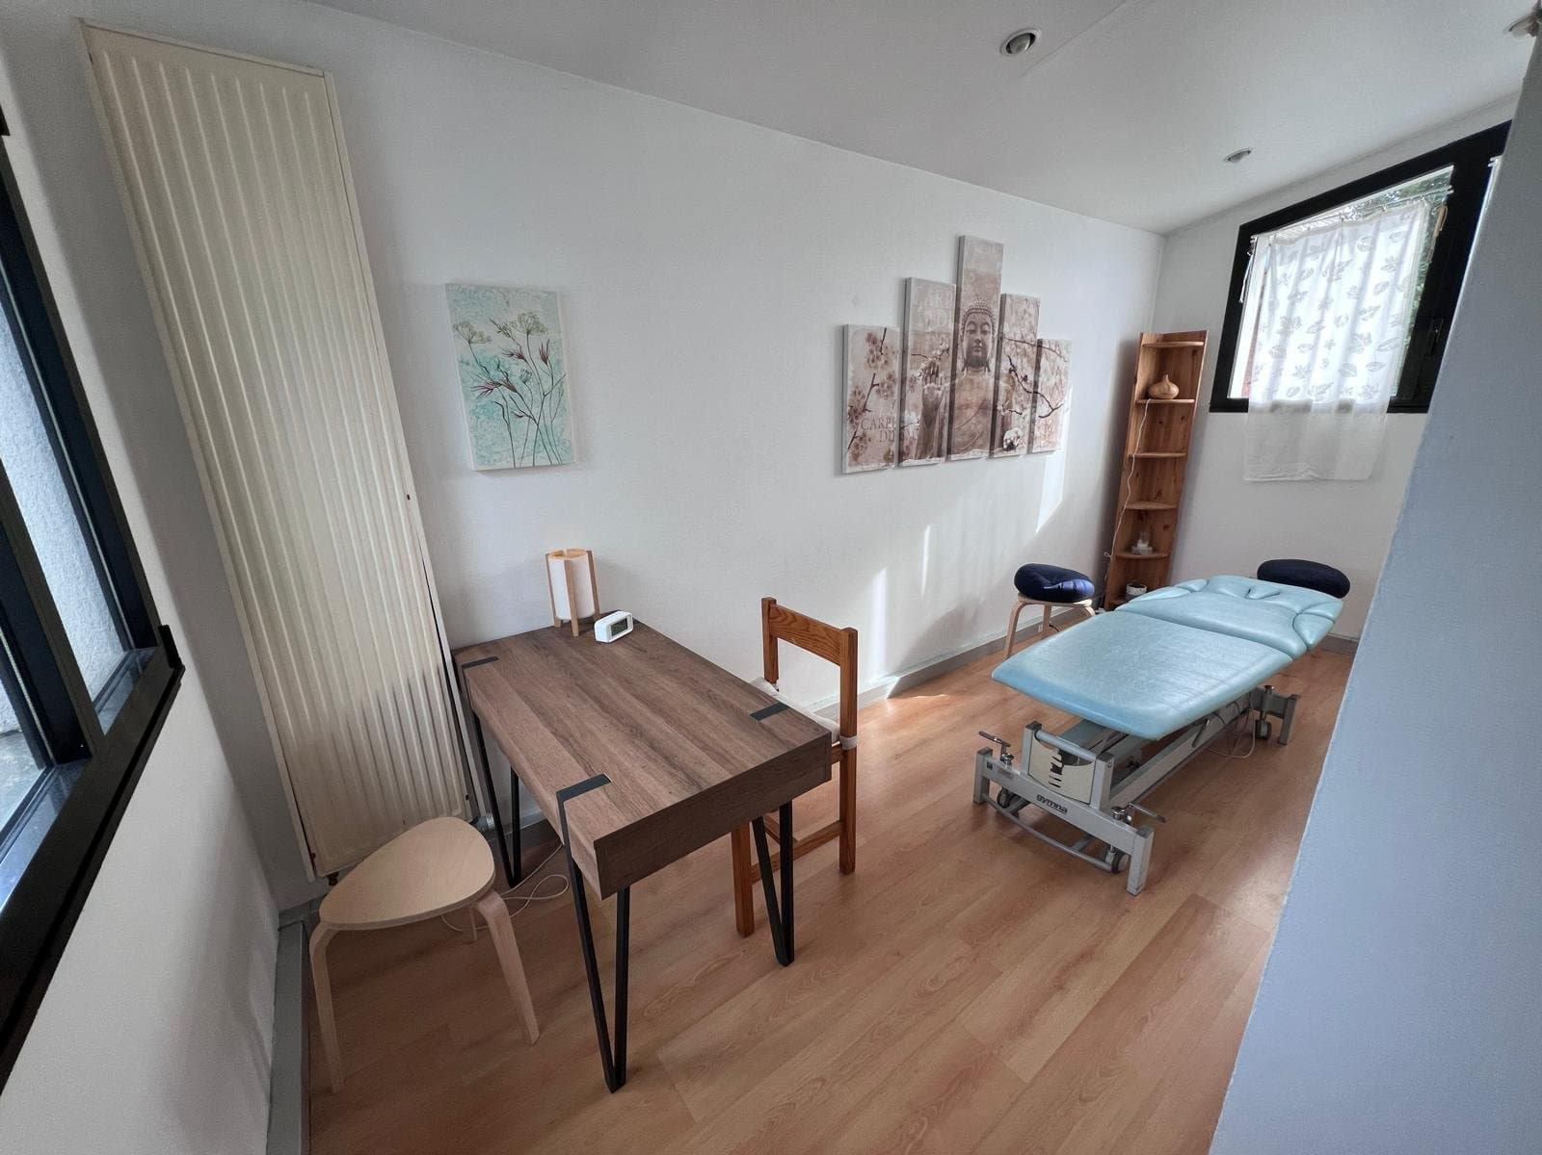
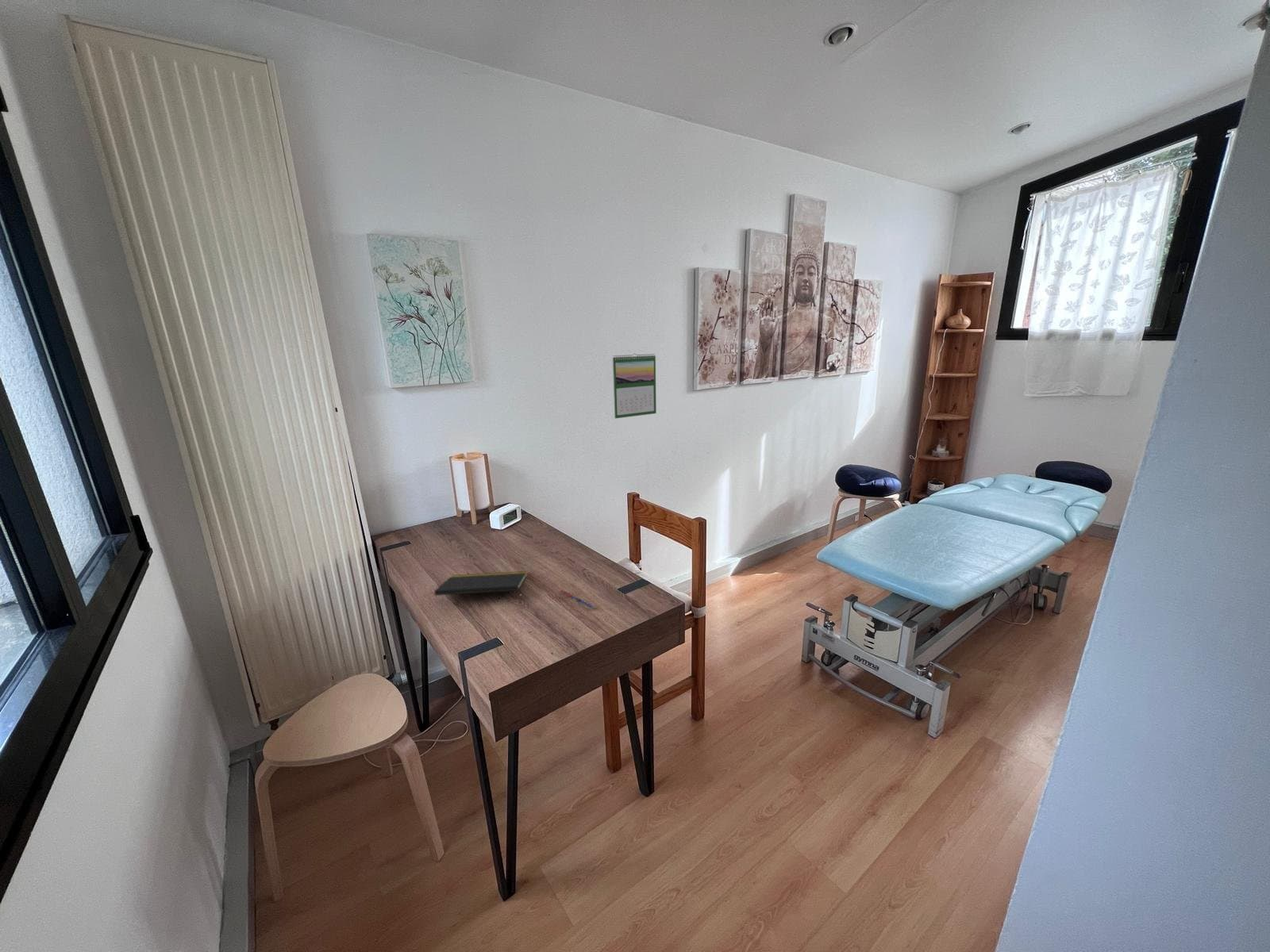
+ calendar (635, 385)
+ notepad (483, 582)
+ pen (577, 599)
